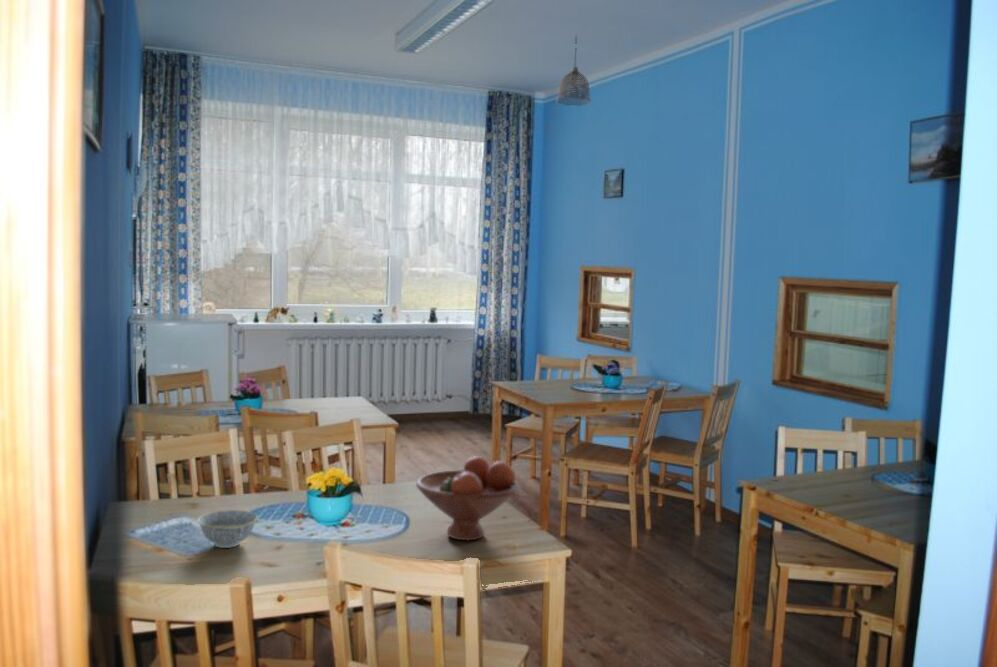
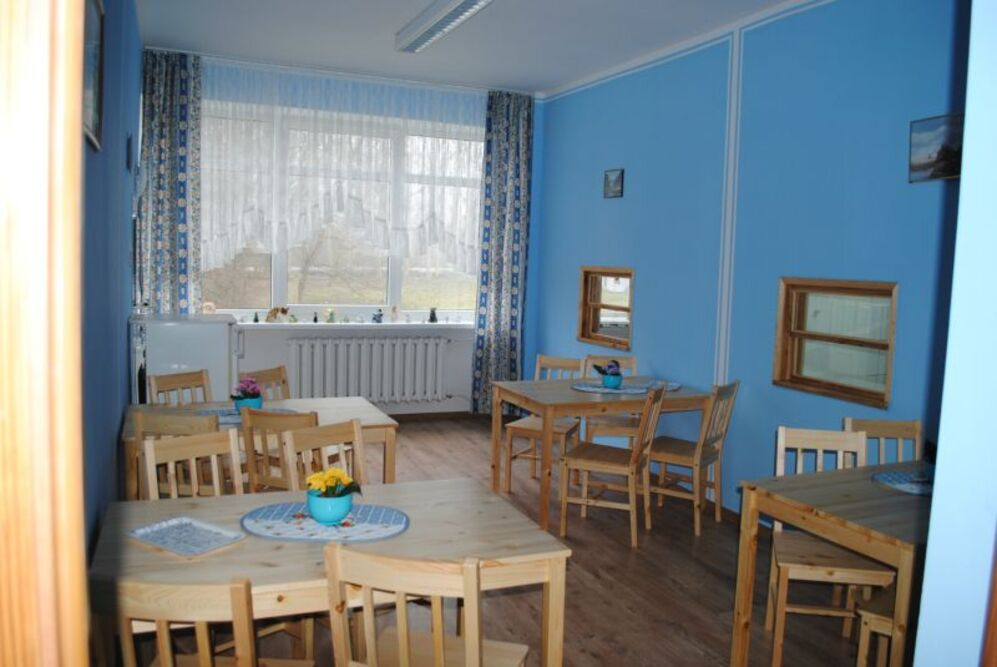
- fruit bowl (466, 498)
- bowl (227, 531)
- pendant lamp (574, 68)
